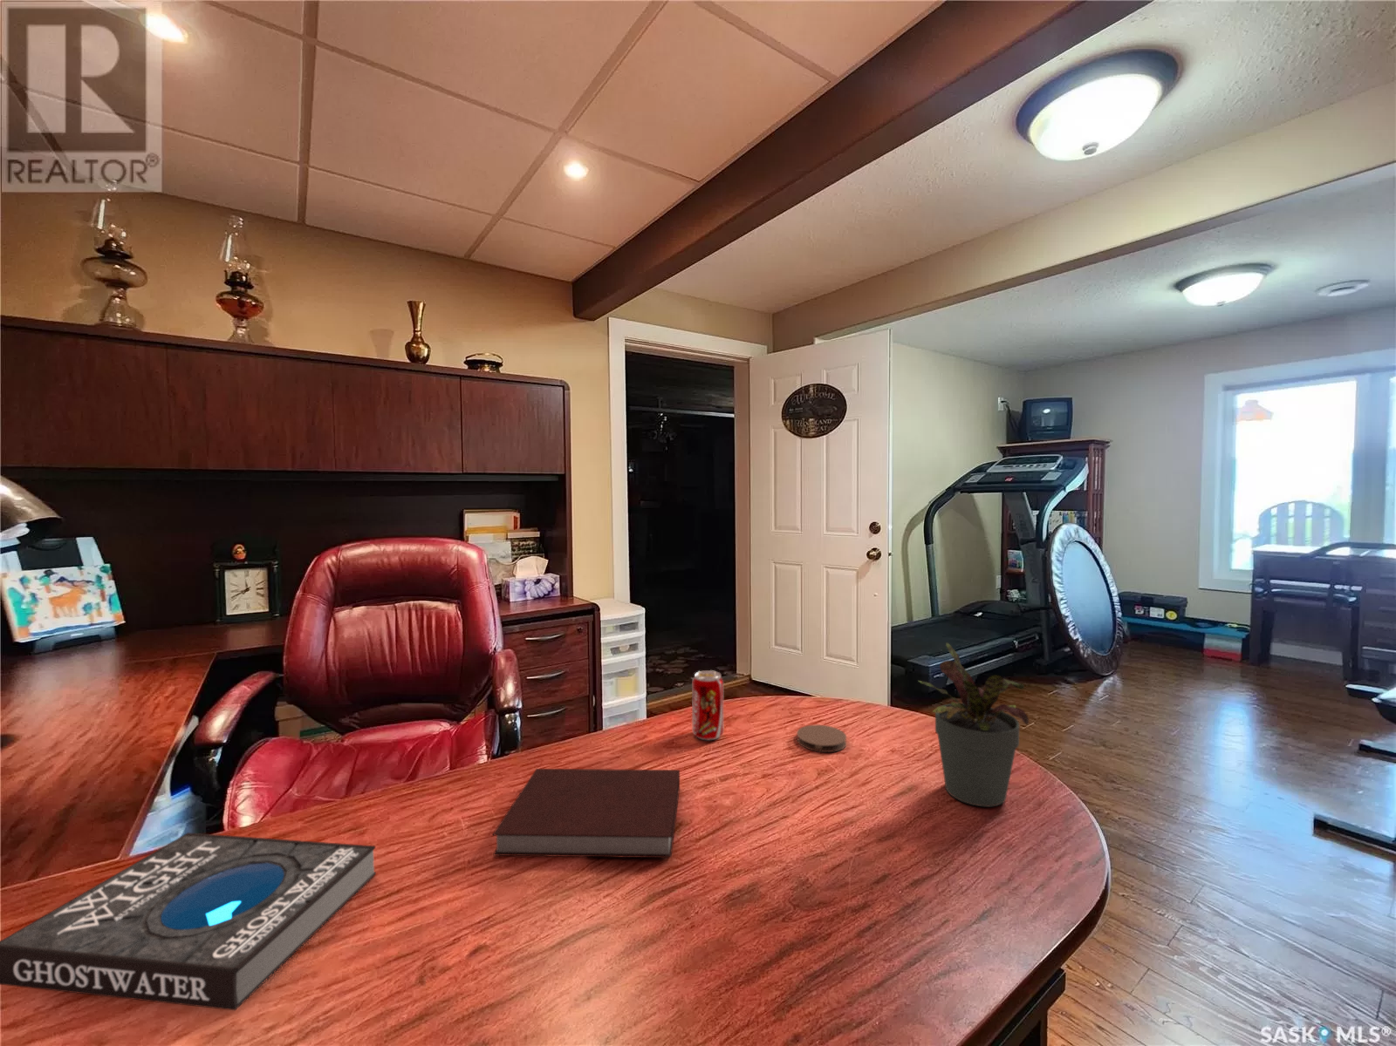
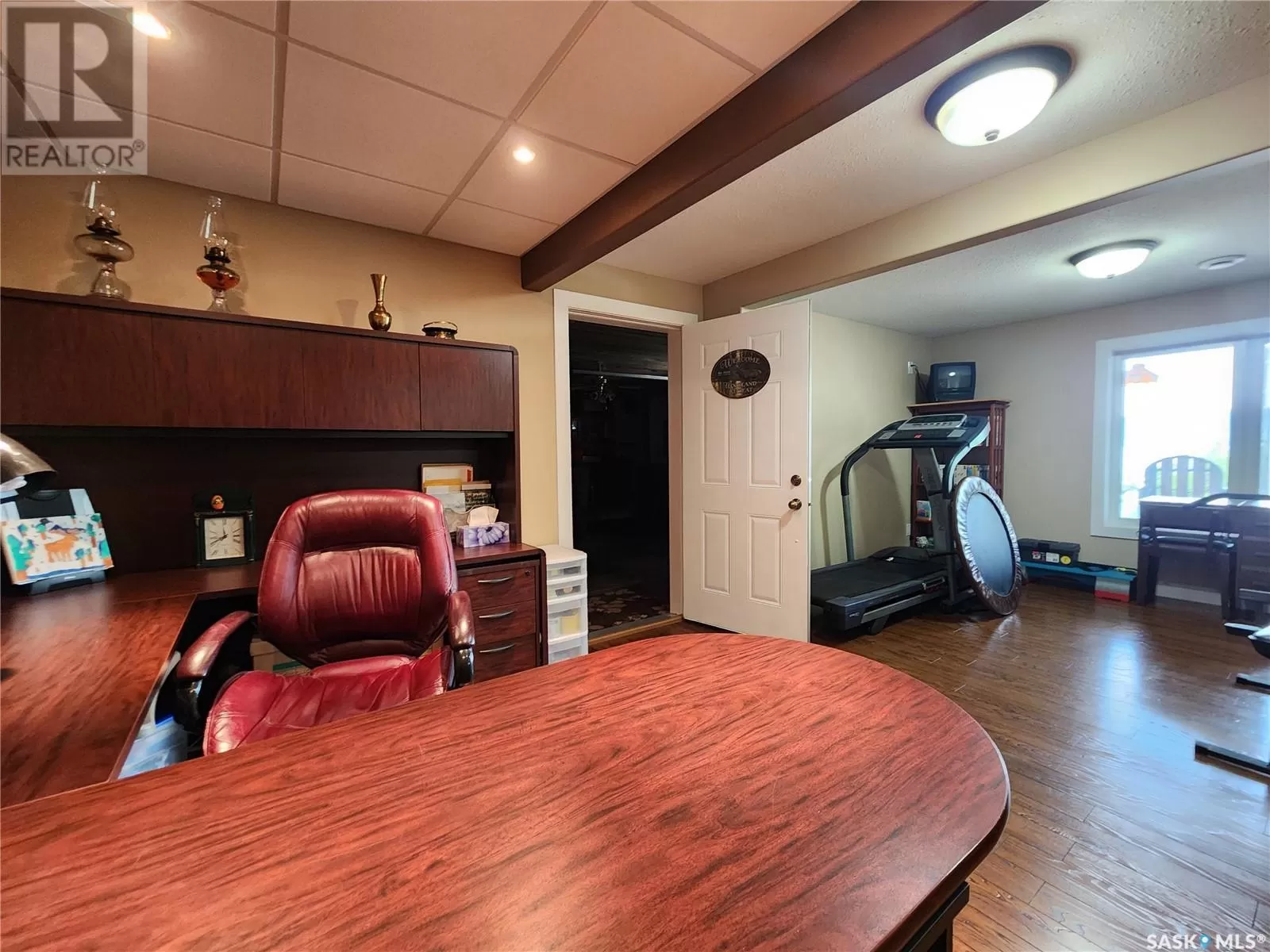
- beverage can (708, 704)
- notebook (596, 808)
- coaster (821, 737)
- potted plant (966, 715)
- book (206, 904)
